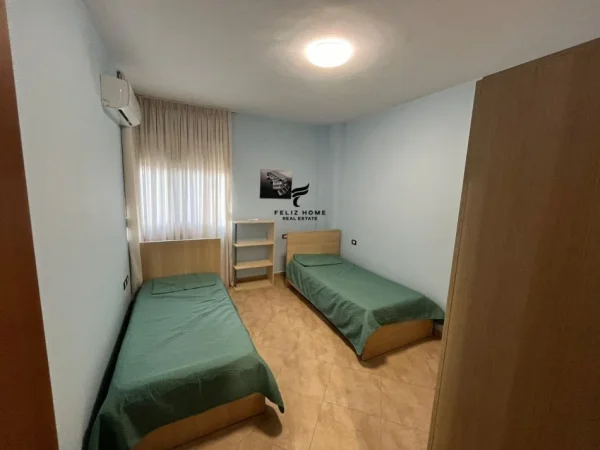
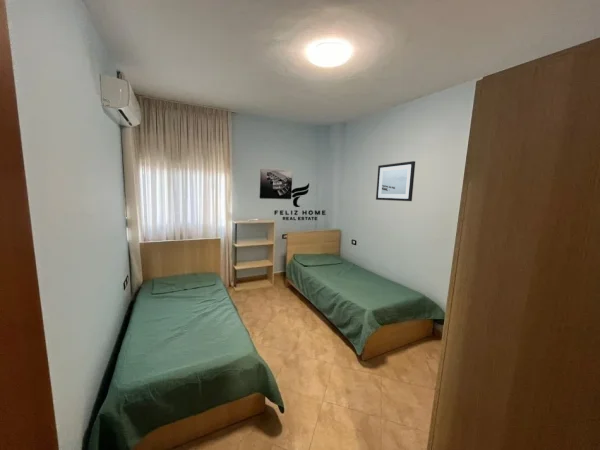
+ wall art (393, 182)
